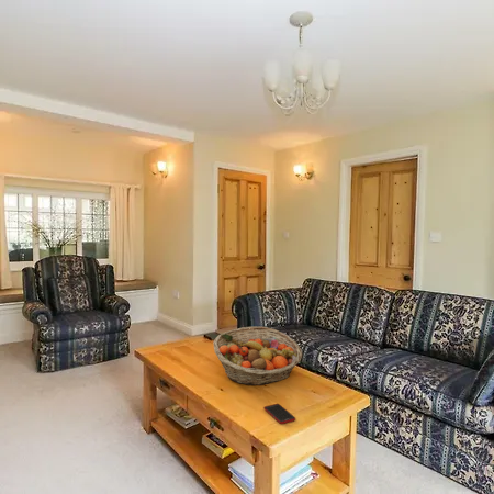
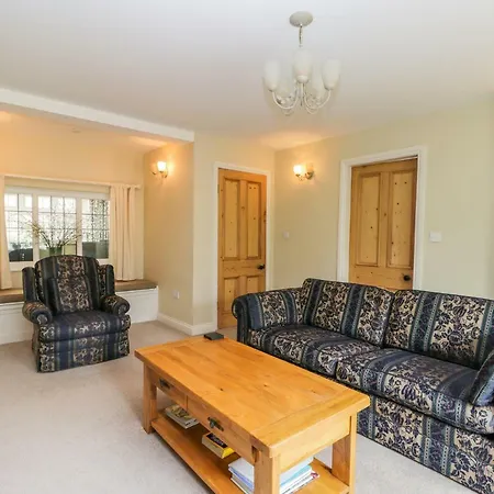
- cell phone (279, 413)
- fruit basket (257, 353)
